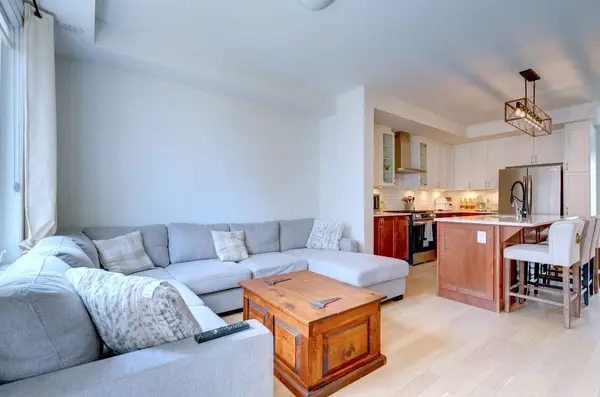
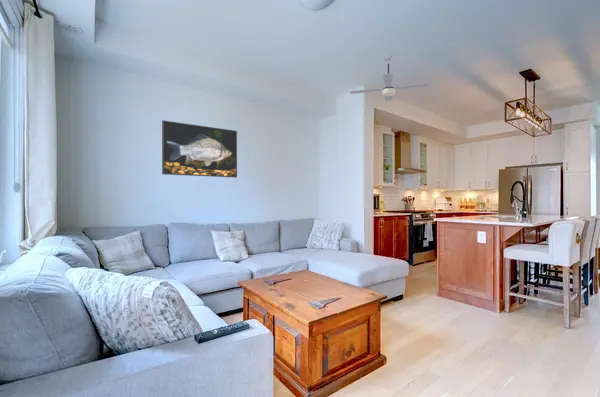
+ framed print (202, 151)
+ ceiling fan (388, 75)
